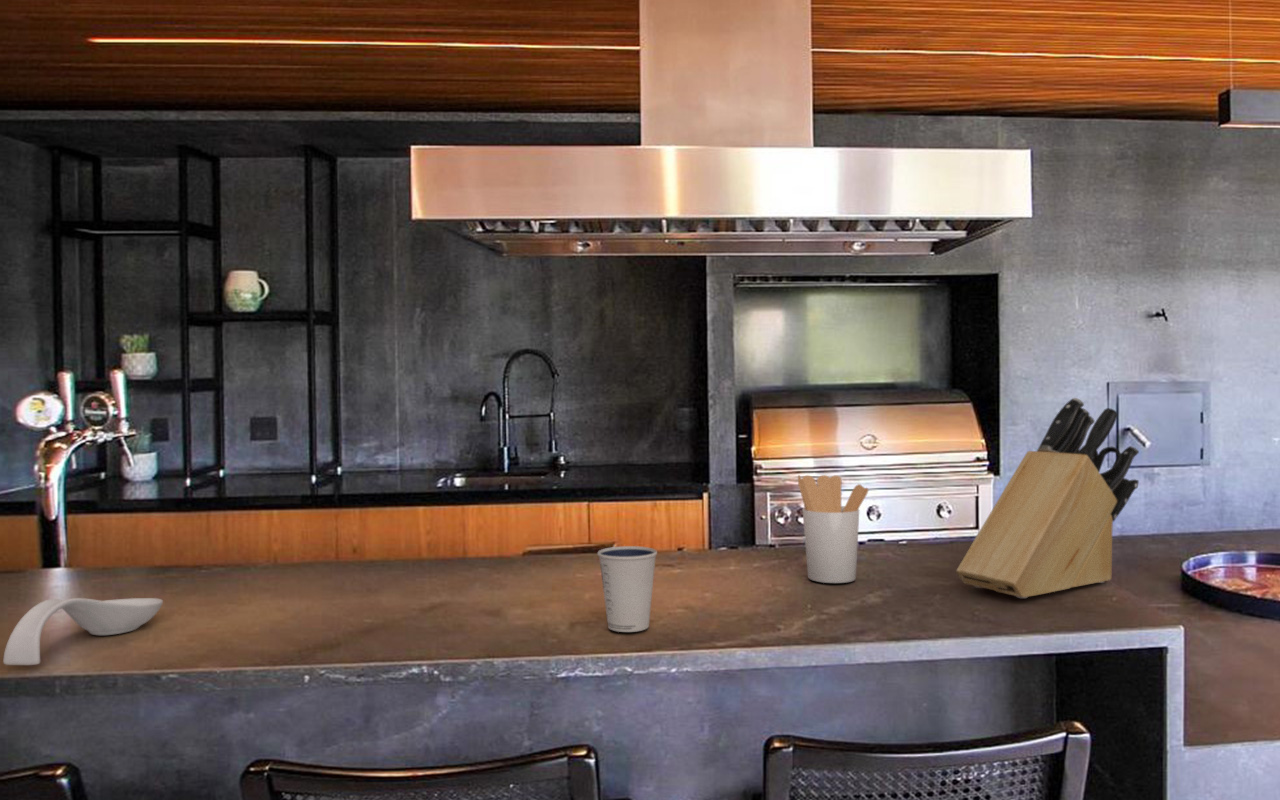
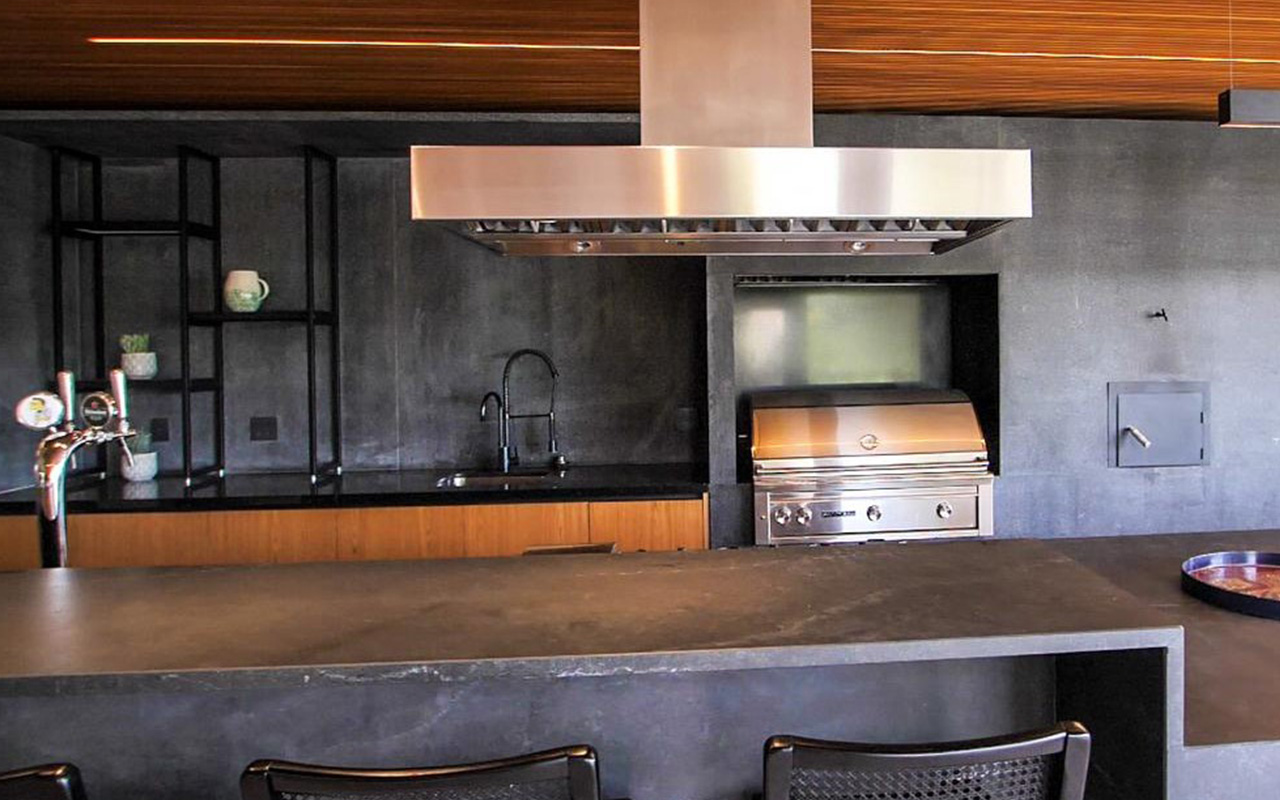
- knife block (1052, 490)
- dixie cup (627, 589)
- utensil holder (827, 524)
- spoon rest (88, 615)
